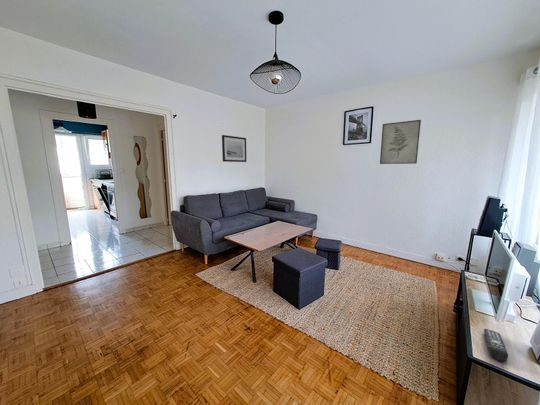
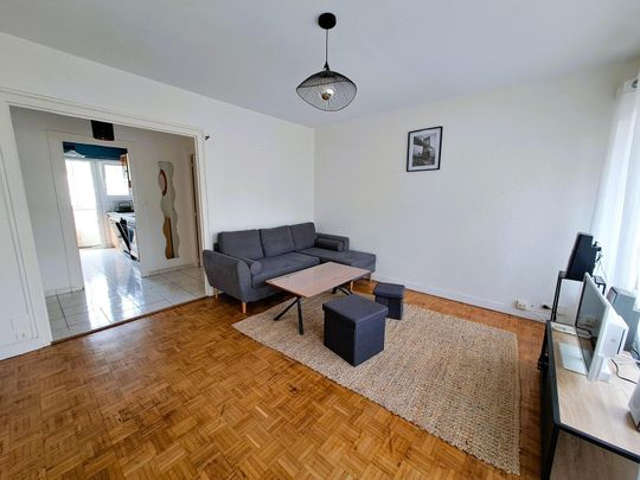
- wall art (399, 143)
- remote control (495, 343)
- wall art (234, 149)
